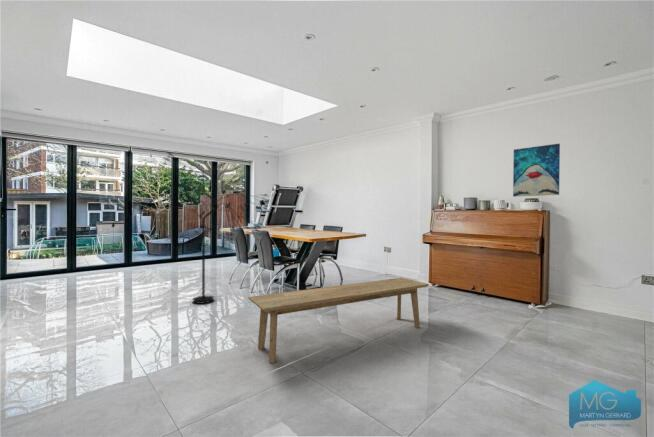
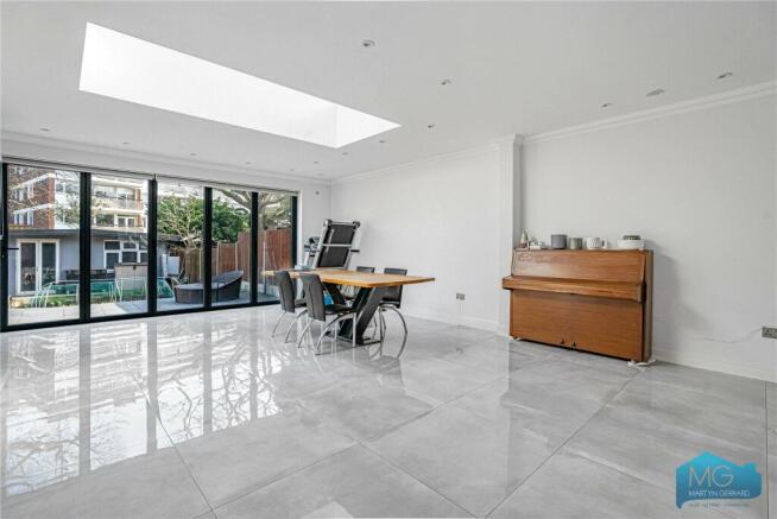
- wall art (535, 171)
- floor lamp (212, 228)
- bench (346, 303)
